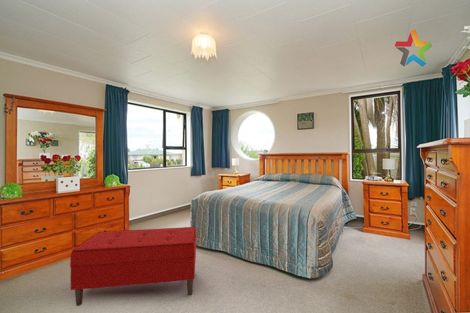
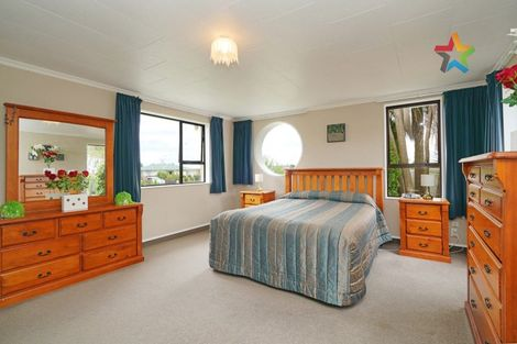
- bench (142, 261)
